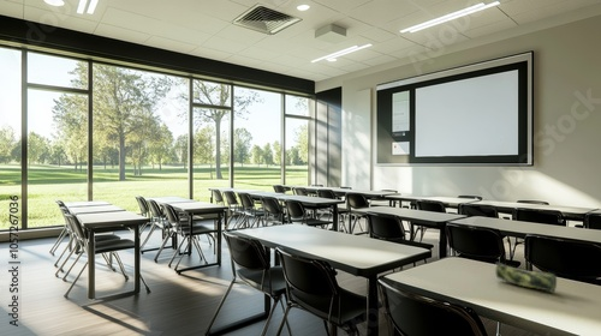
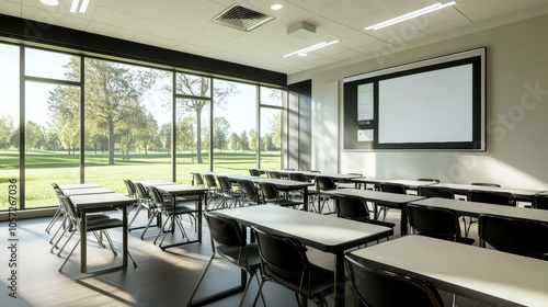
- pencil case (523, 276)
